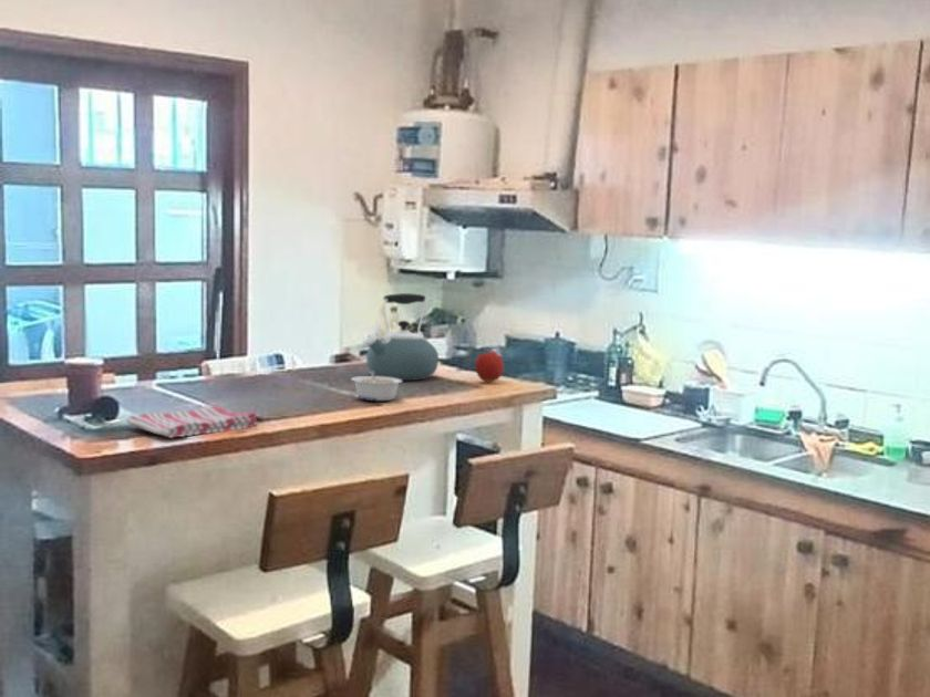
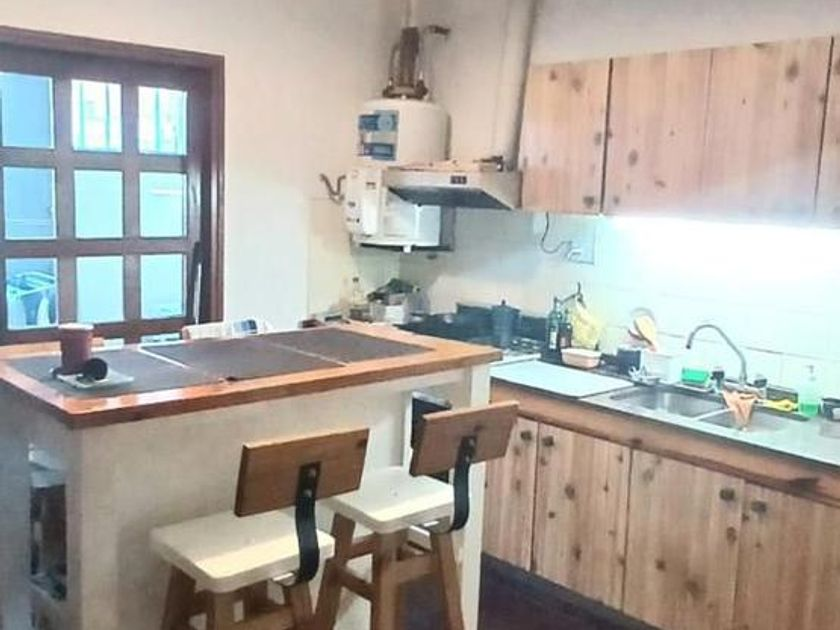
- legume (374, 386)
- fruit (489, 364)
- dish towel (192, 419)
- kettle (397, 335)
